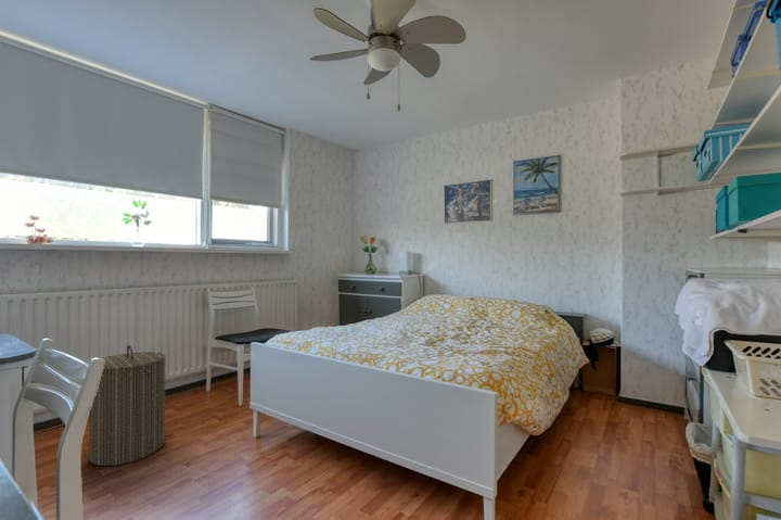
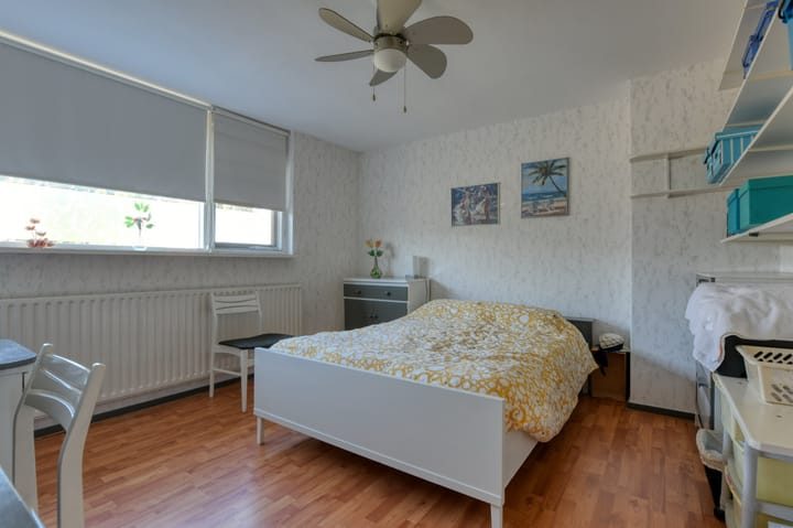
- laundry hamper (128, 396)
